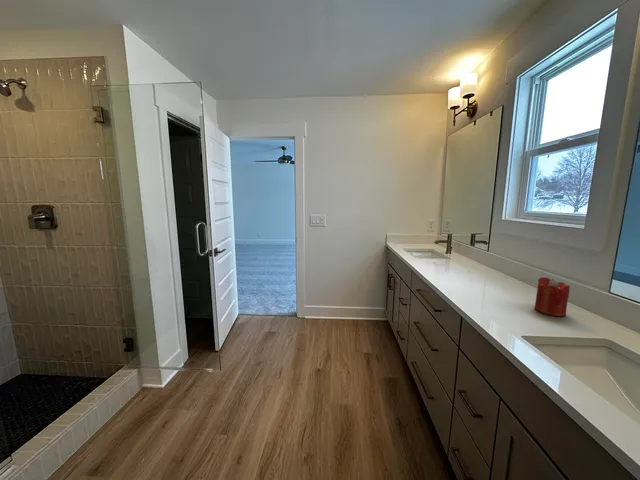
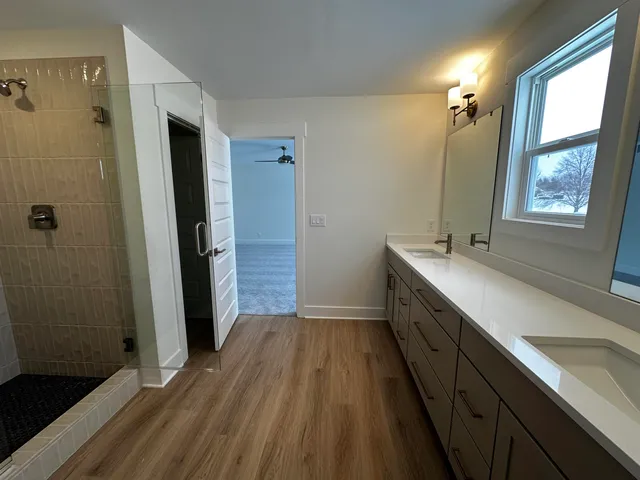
- candle (551, 294)
